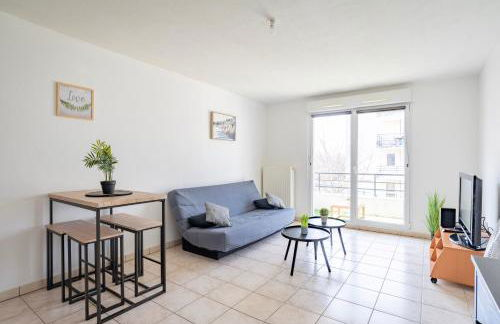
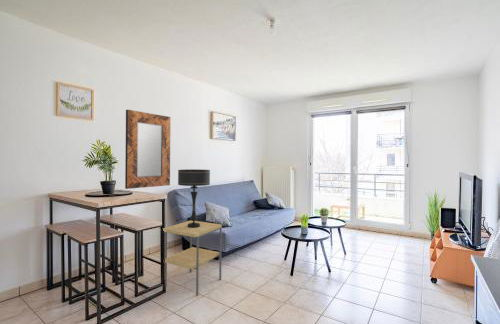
+ table lamp (194, 198)
+ home mirror (149, 150)
+ side table (192, 254)
